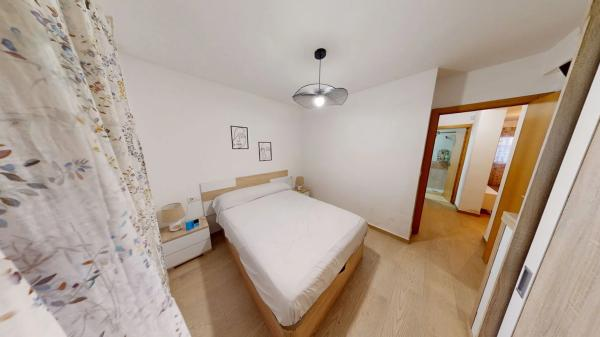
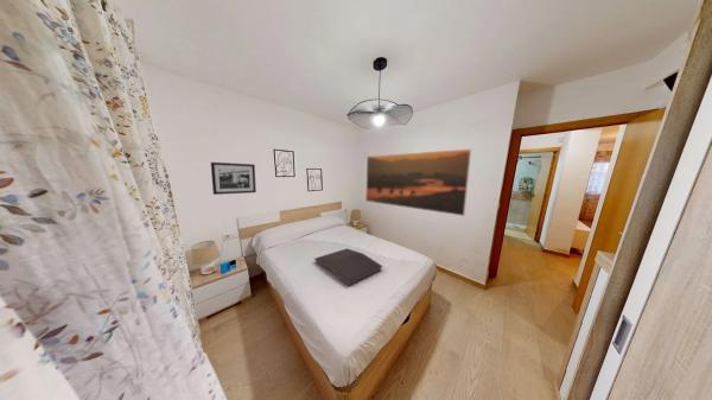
+ serving tray (347, 261)
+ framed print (407, 180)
+ picture frame (235, 178)
